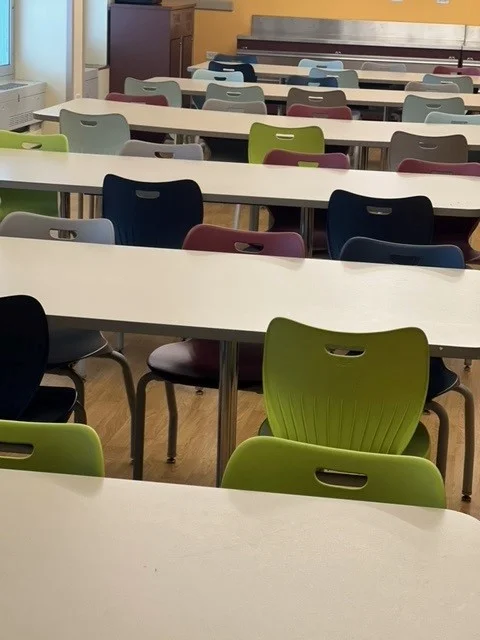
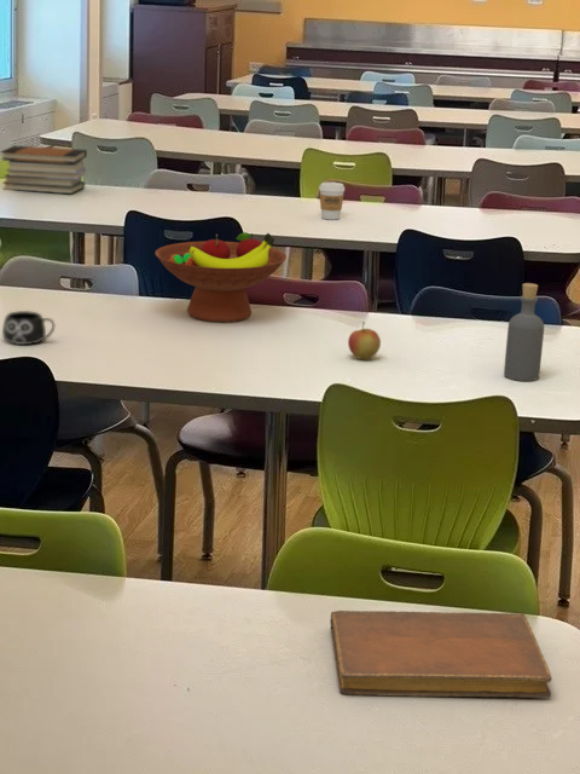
+ apple (364, 340)
+ book stack (45, 169)
+ bottle (526, 330)
+ fruit bowl (220, 272)
+ mug (29, 328)
+ coffee cup (331, 200)
+ notebook (436, 651)
